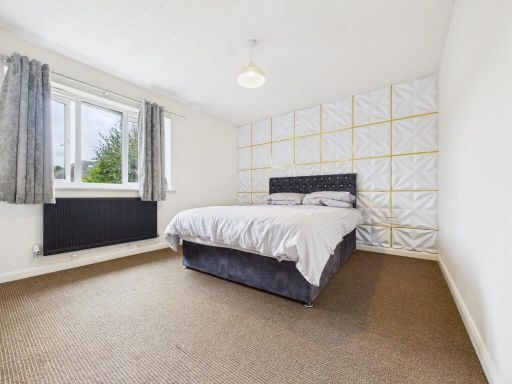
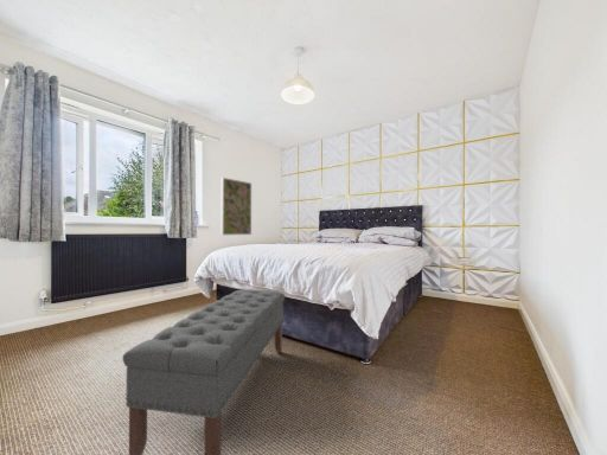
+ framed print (237, 207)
+ bench (229, 348)
